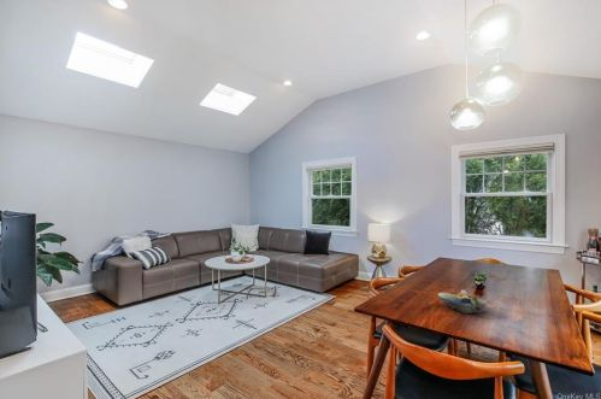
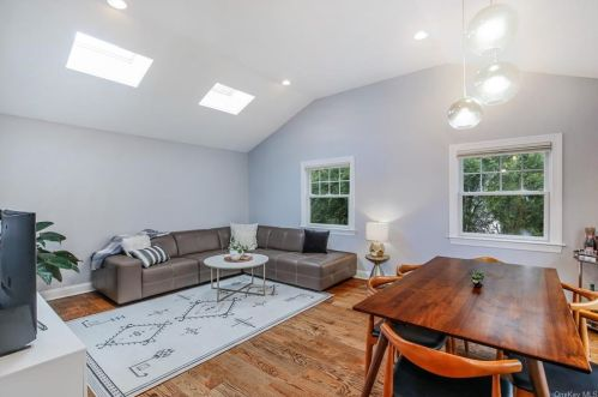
- decorative bowl (467, 299)
